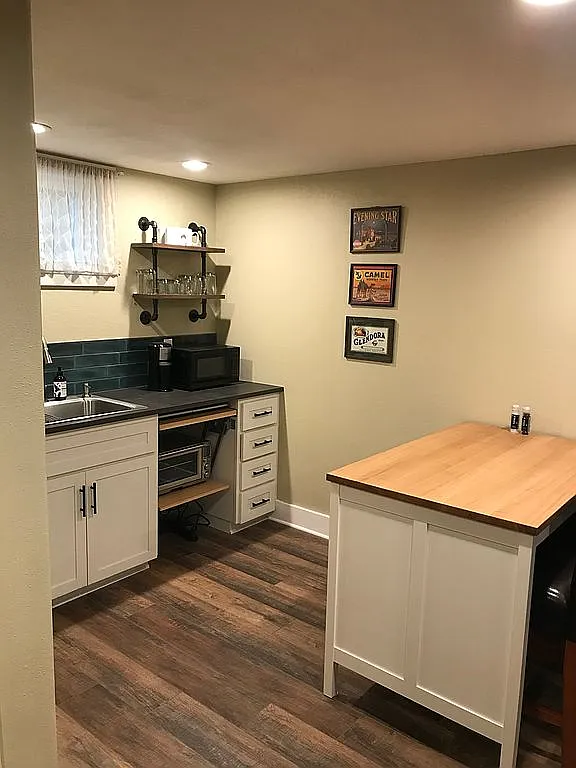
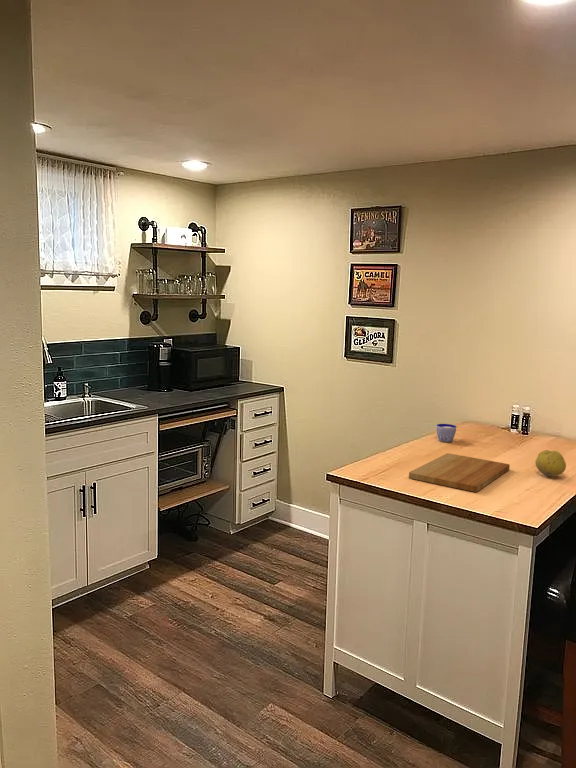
+ cup (446, 432)
+ fruit (550, 463)
+ cutting board (460, 470)
